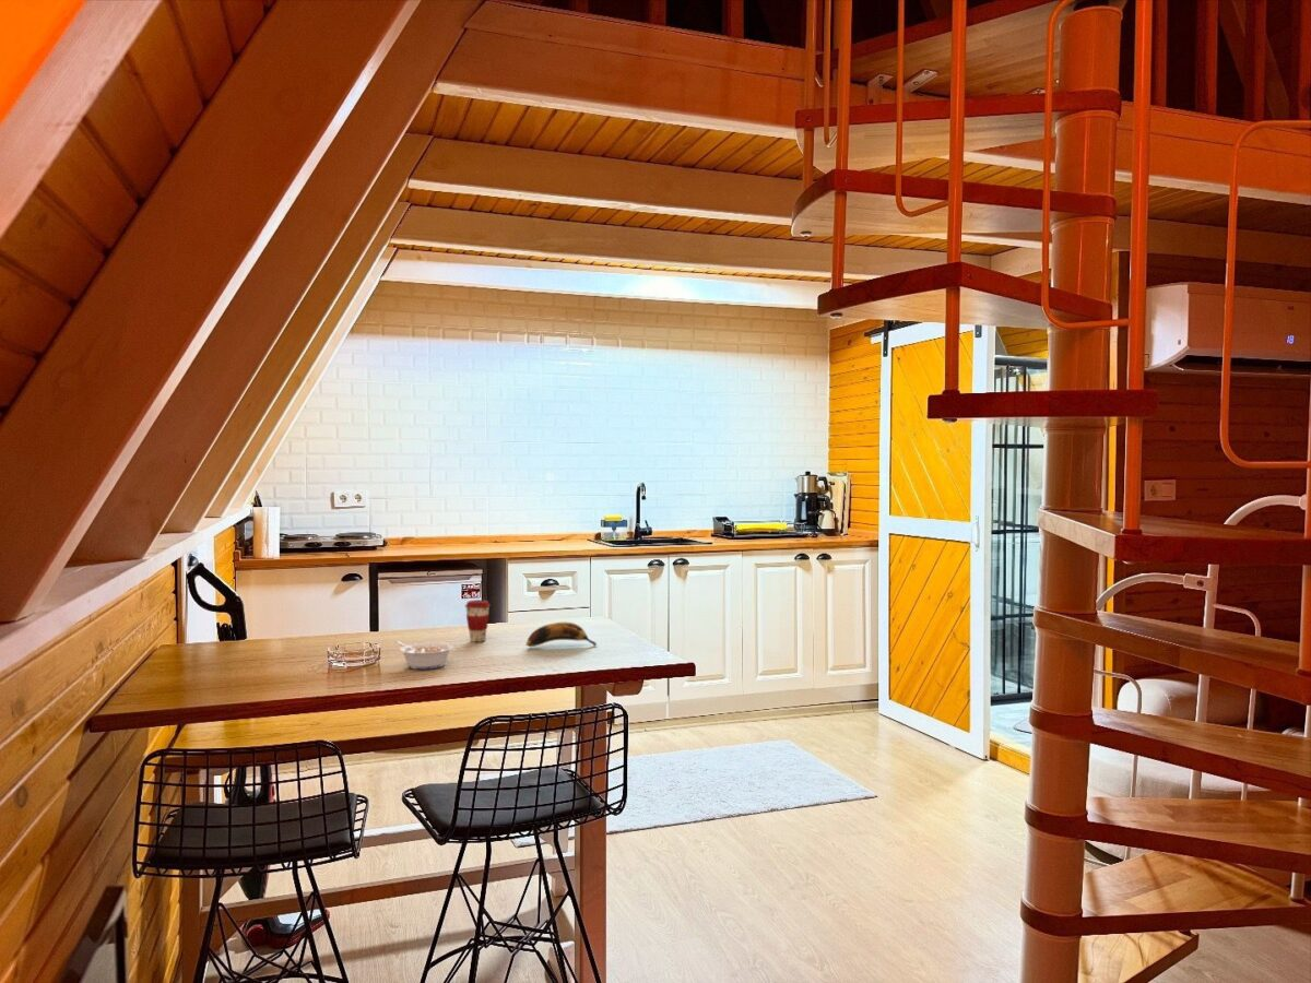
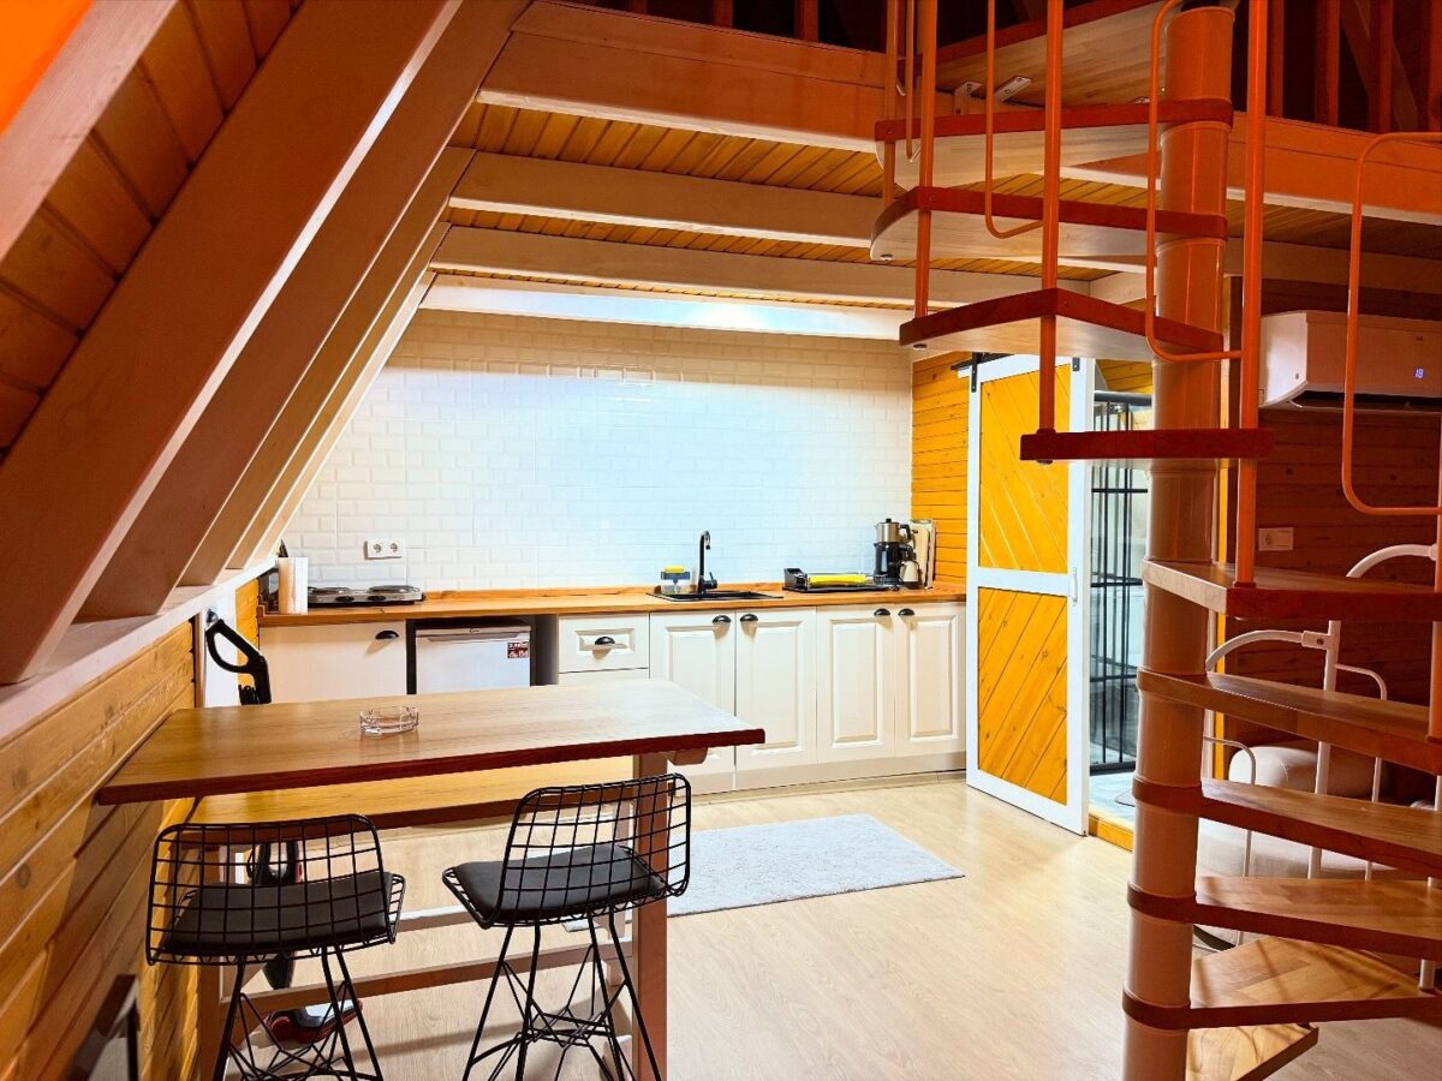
- banana (560, 633)
- coffee cup (477, 620)
- legume (424, 654)
